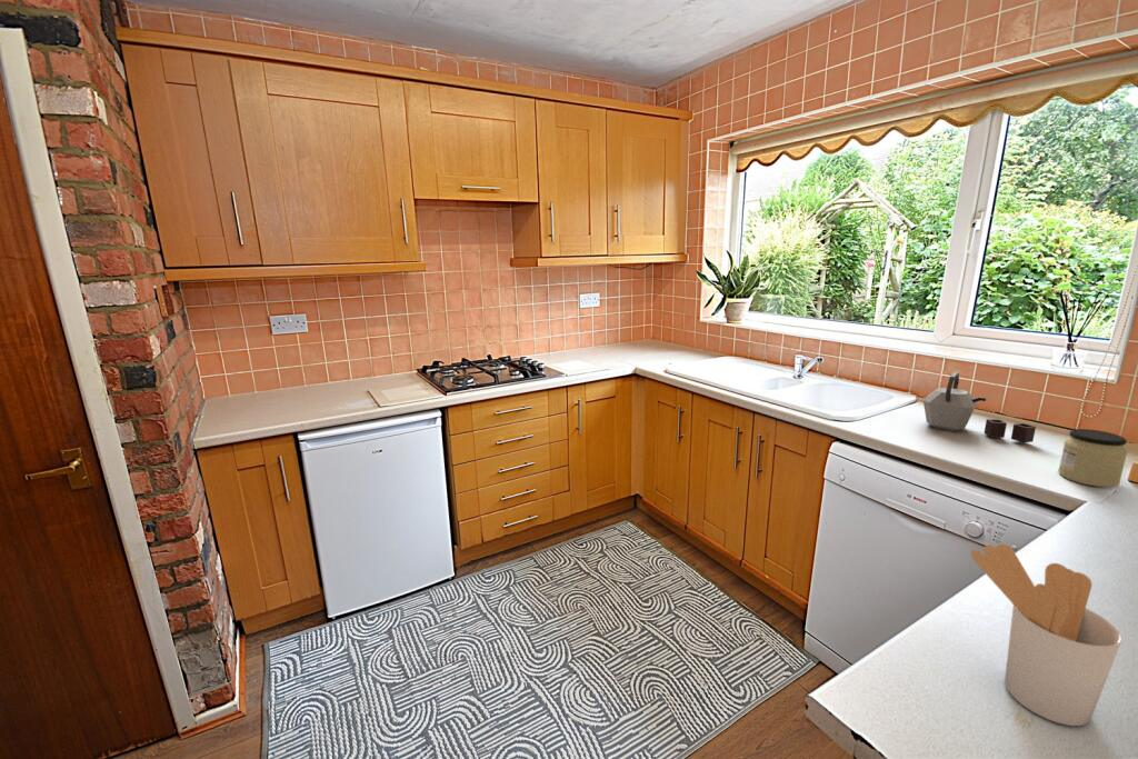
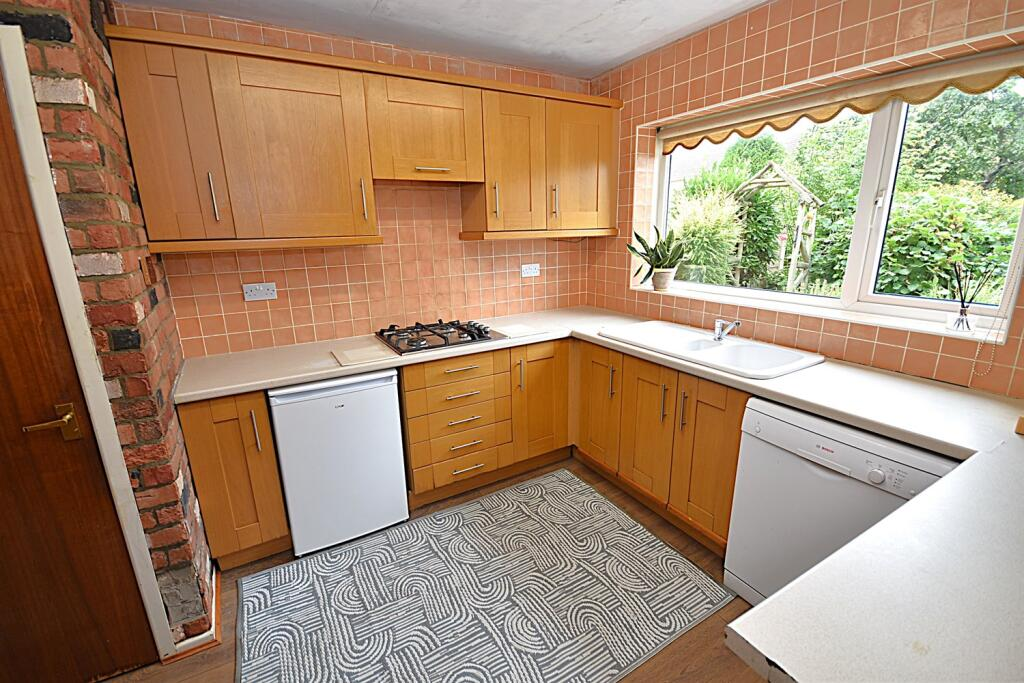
- kettle (976, 403)
- jar (1092, 457)
- utensil holder (1034, 627)
